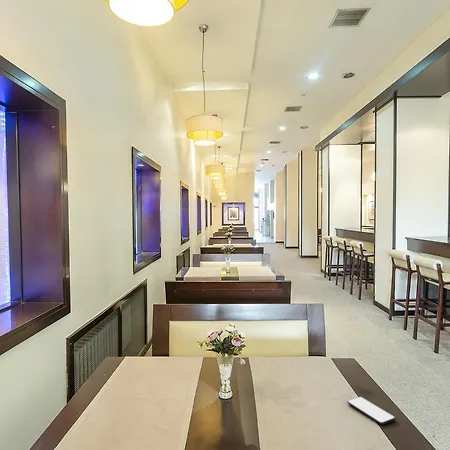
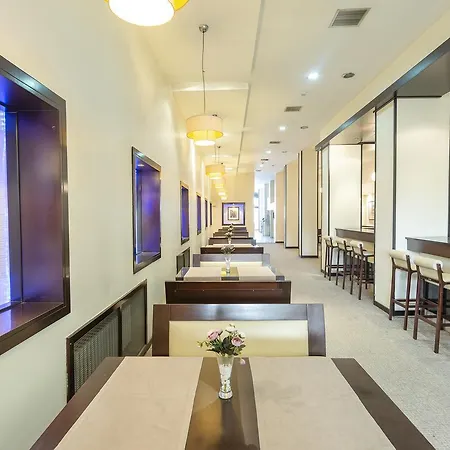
- smartphone (370, 410)
